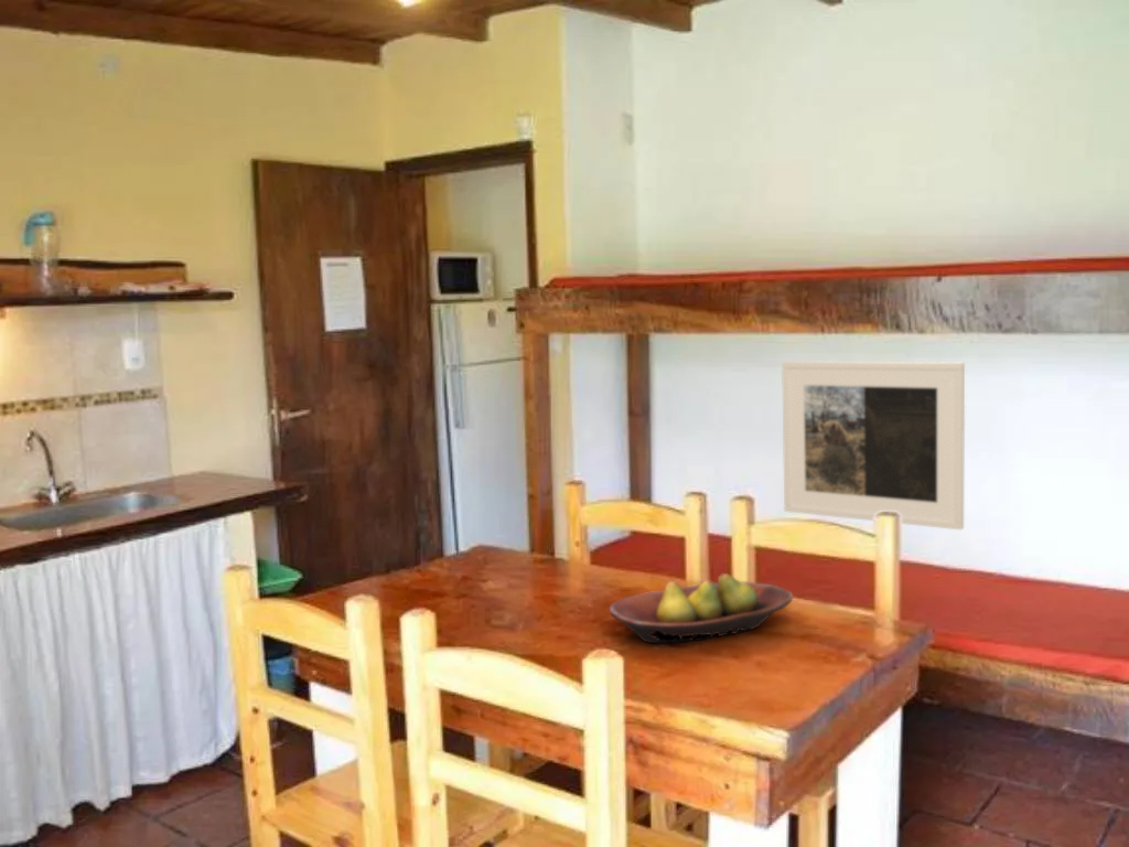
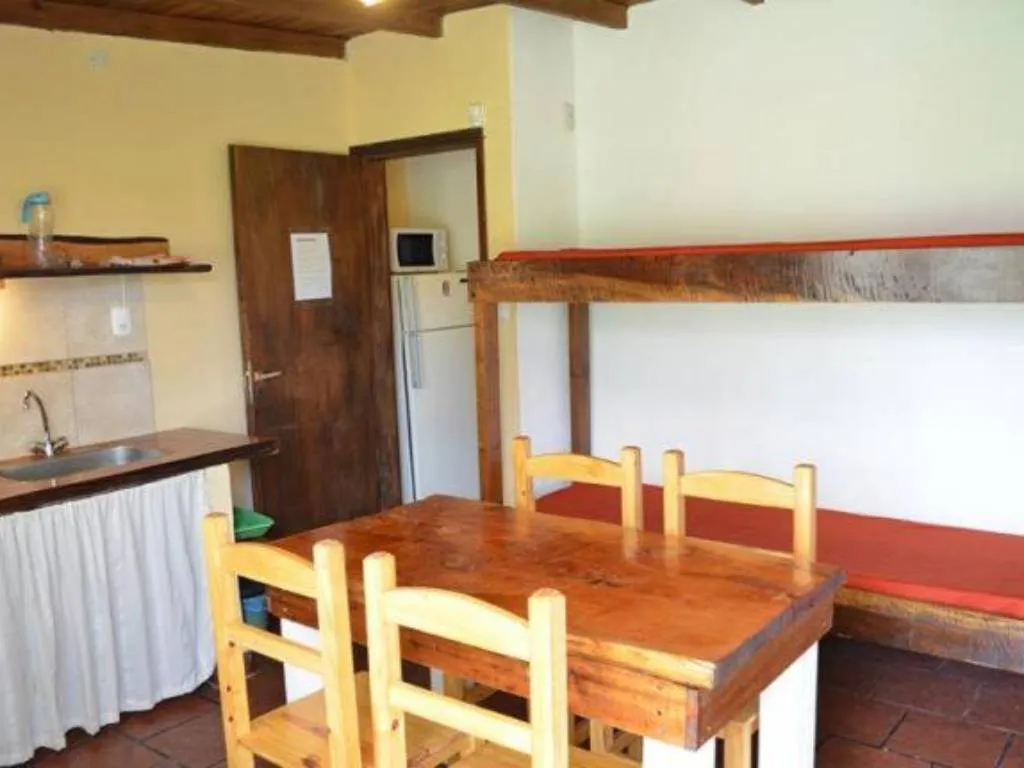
- fruit bowl (700, 603)
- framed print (869, 441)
